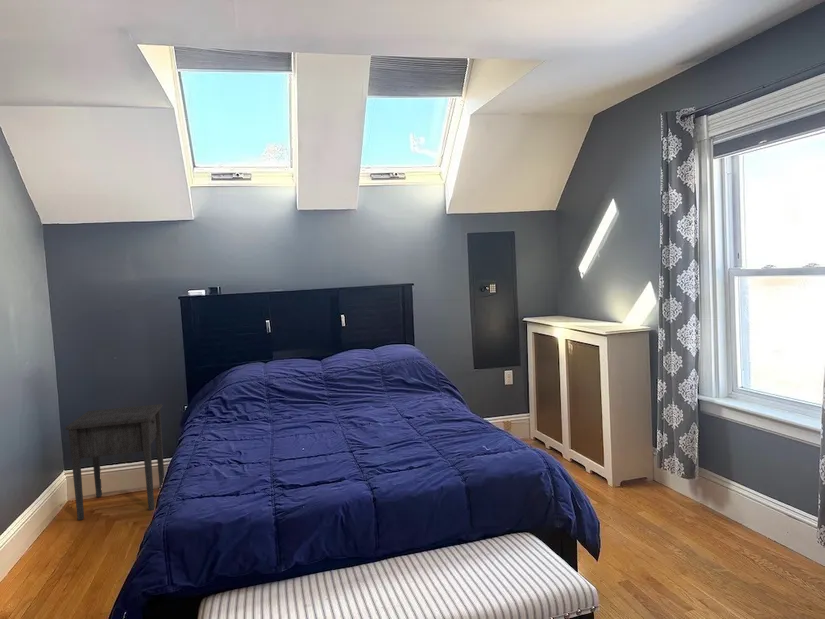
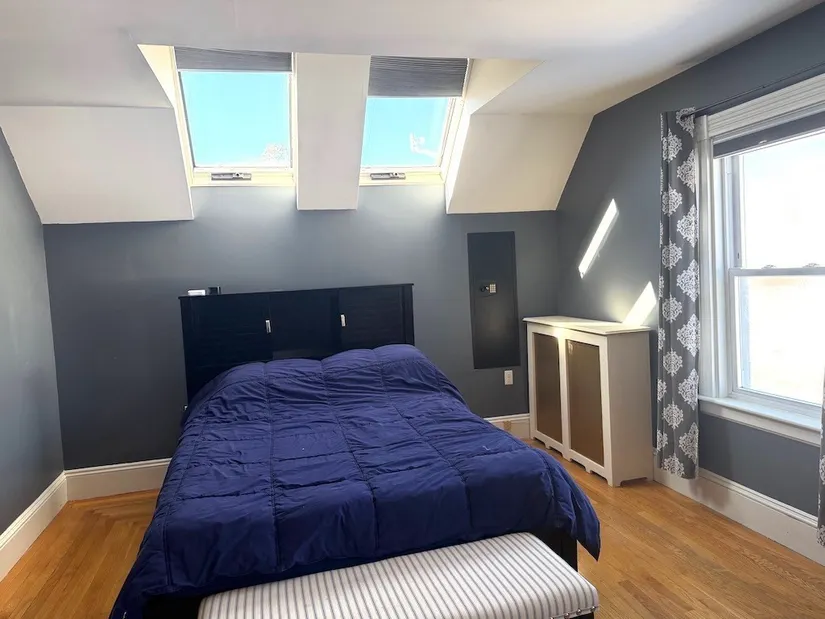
- nightstand (120, 453)
